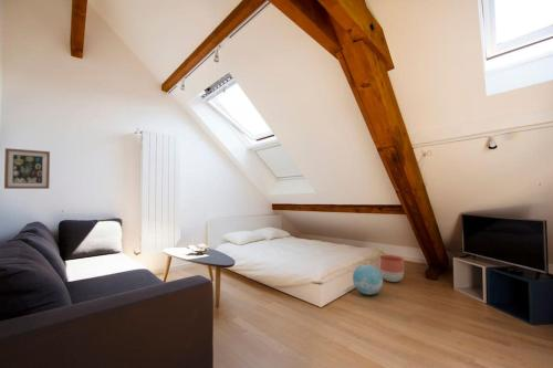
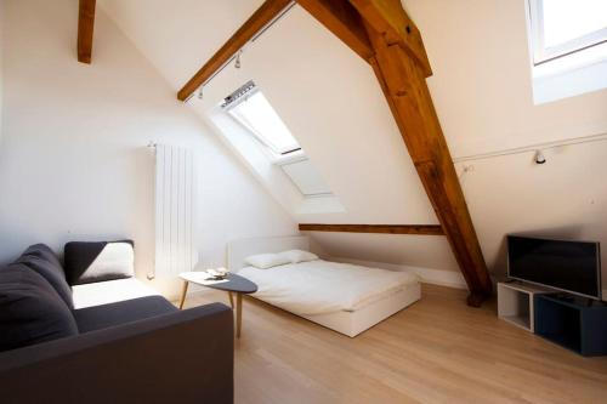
- planter (392, 269)
- decorative ball (367, 278)
- wall art (28, 169)
